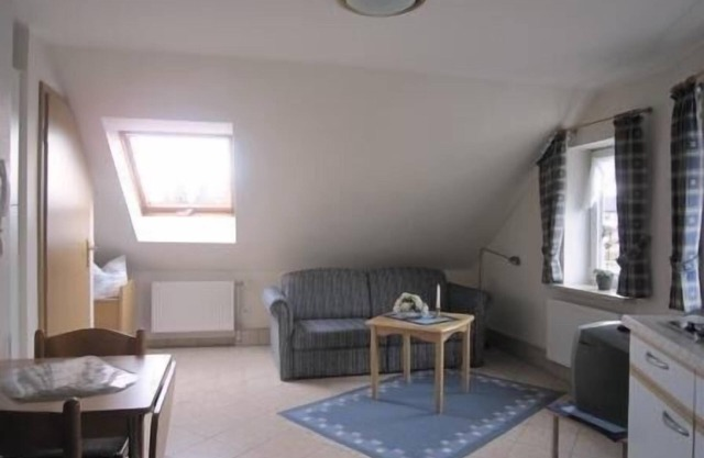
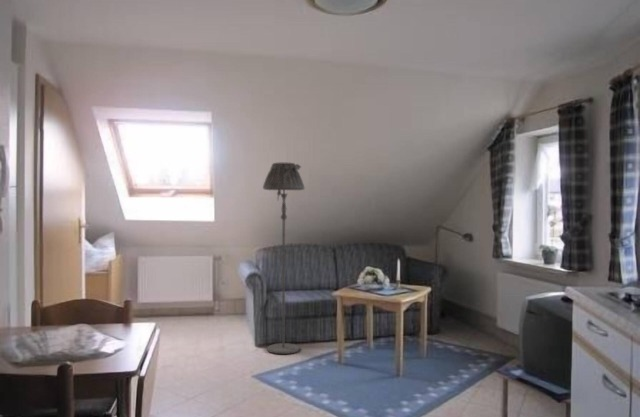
+ floor lamp (283, 256)
